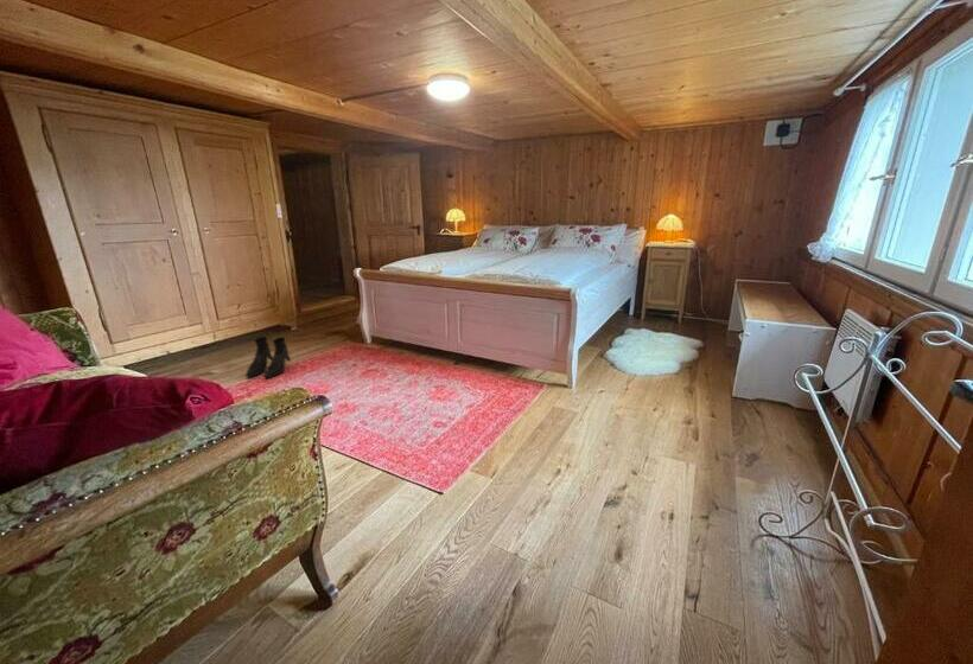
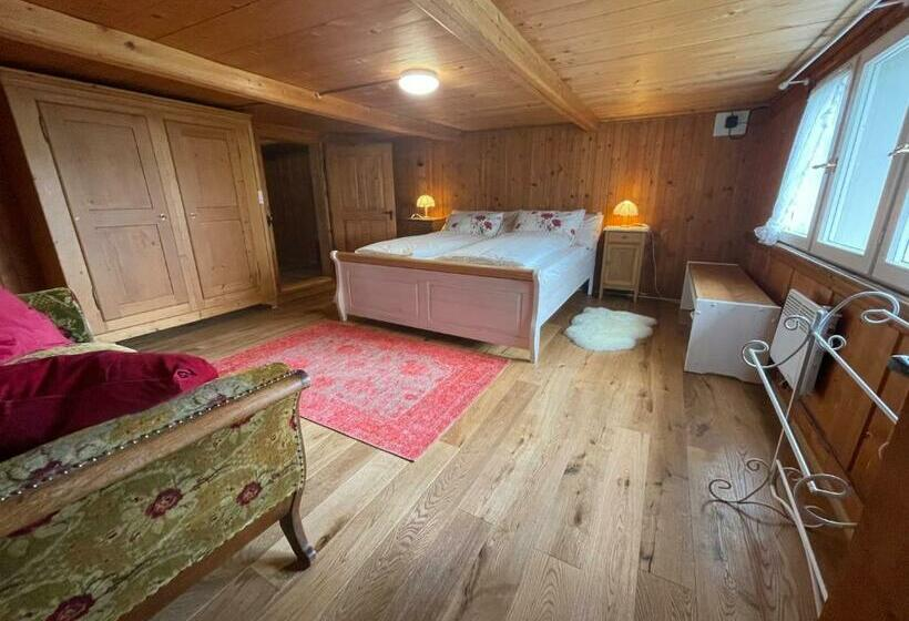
- boots (266, 355)
